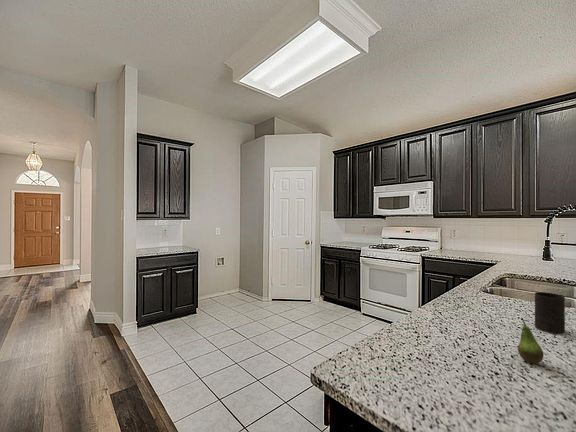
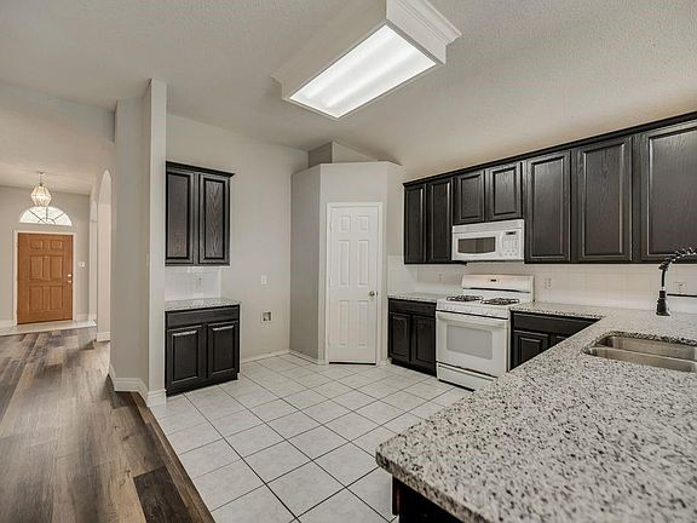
- cup (549, 312)
- fruit (530, 339)
